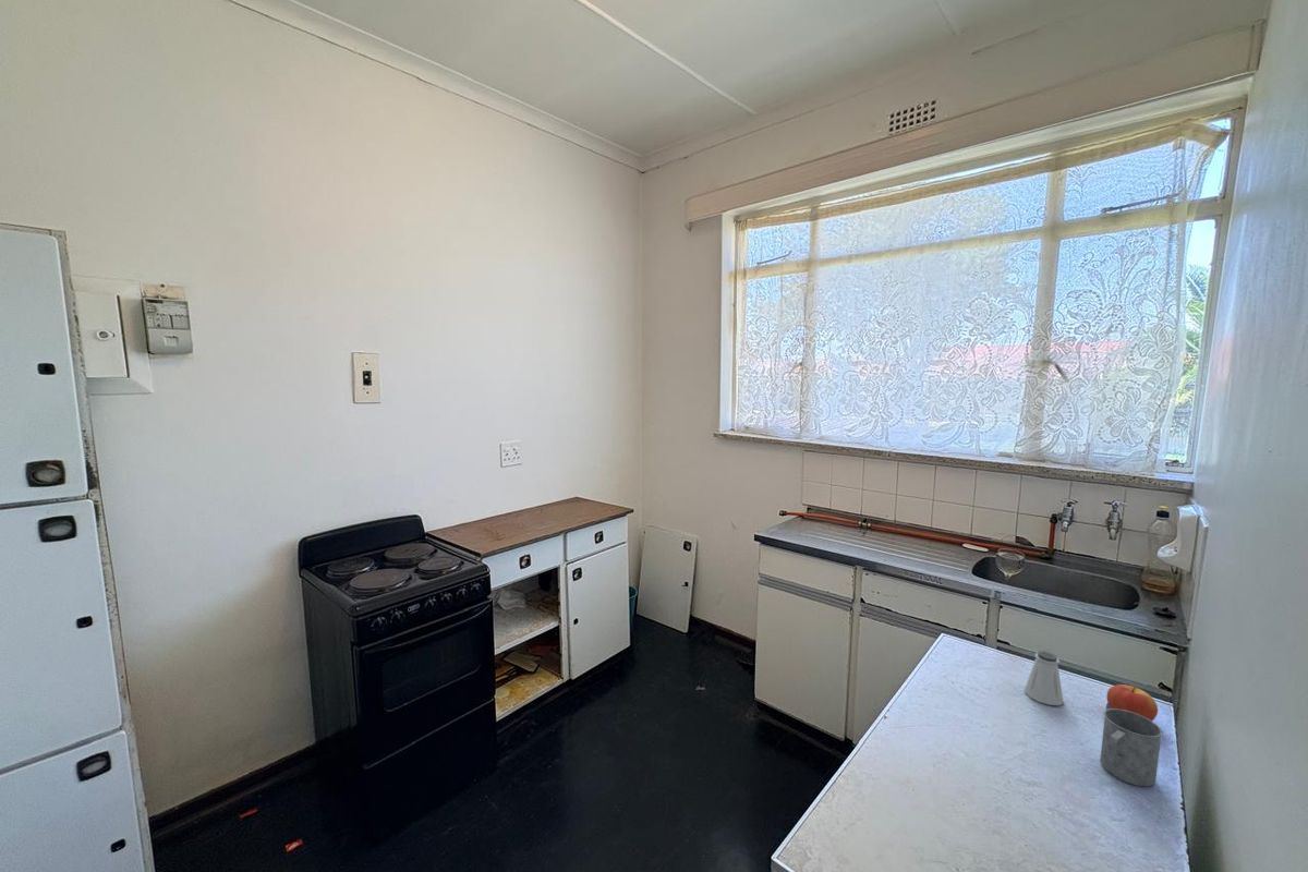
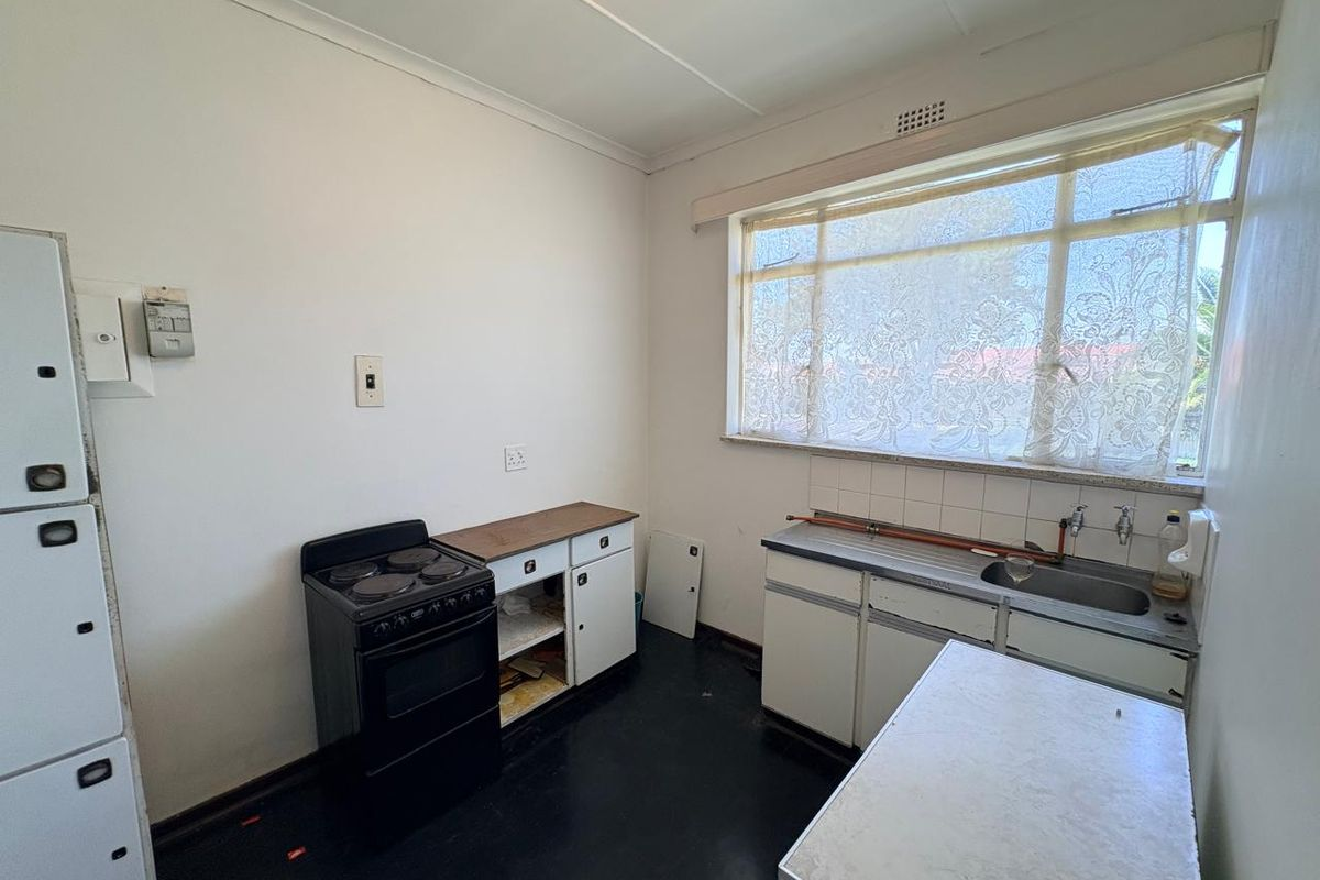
- saltshaker (1045, 675)
- mug (1125, 750)
- apple (1131, 701)
